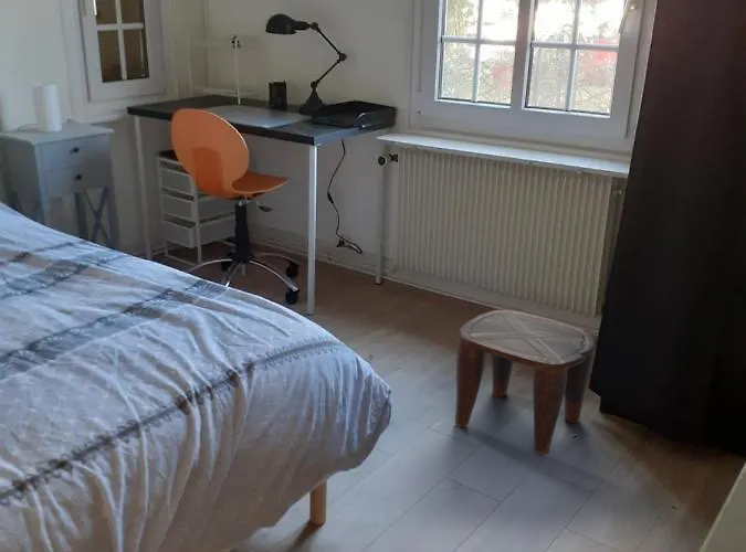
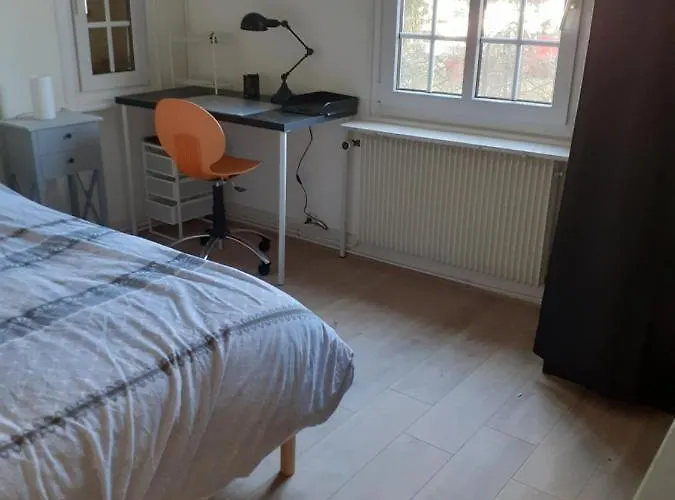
- stool (511, 372)
